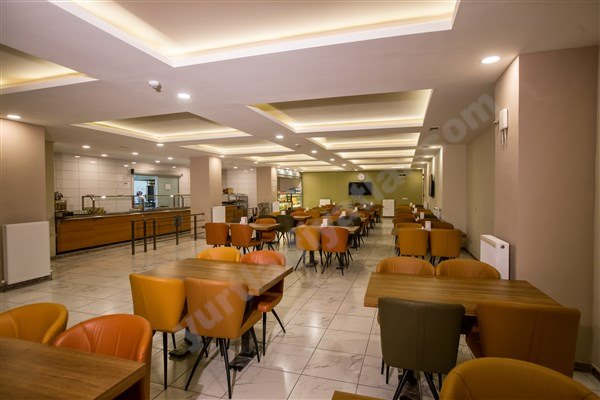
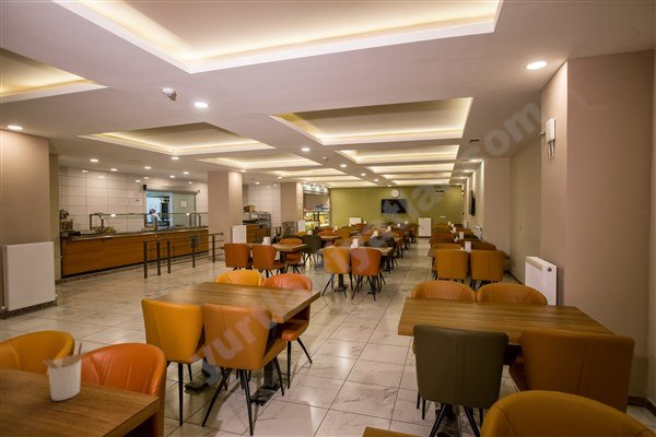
+ utensil holder (68, 371)
